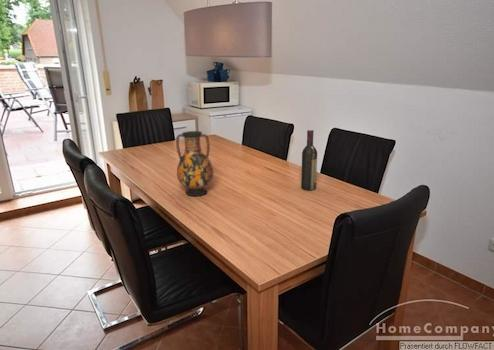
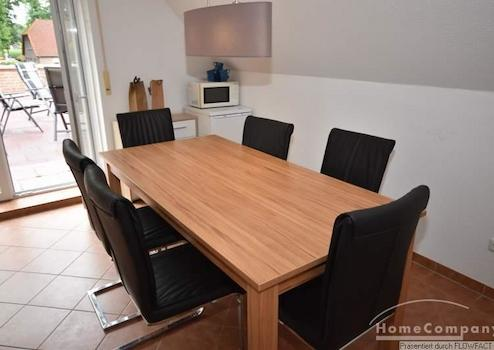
- wine bottle (309, 159)
- vase (194, 163)
